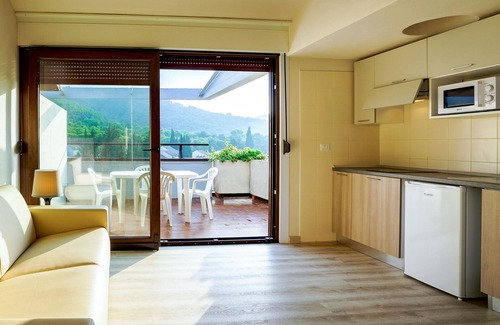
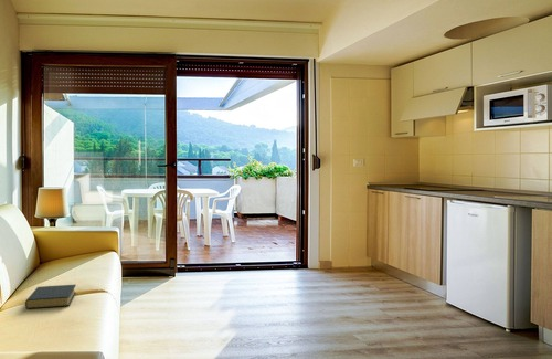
+ hardback book (52, 295)
